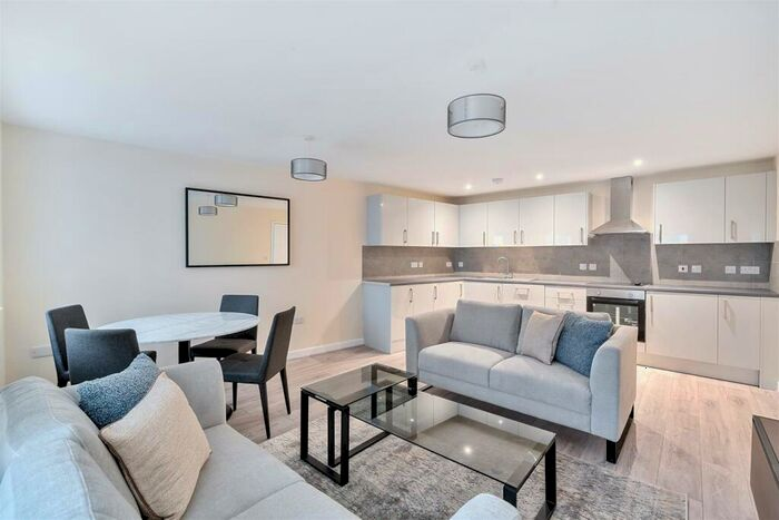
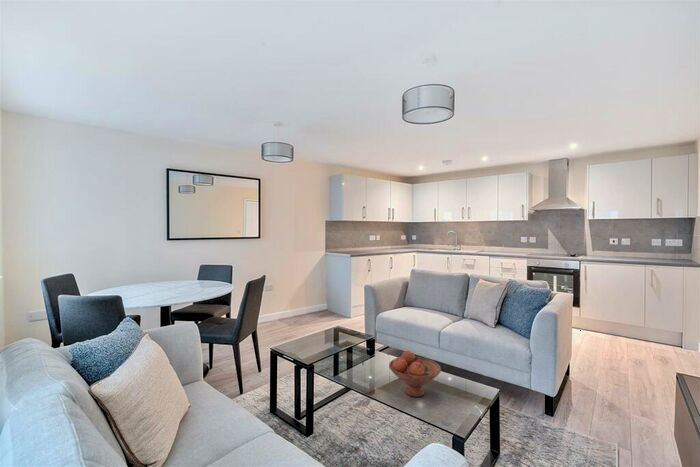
+ fruit bowl (414, 373)
